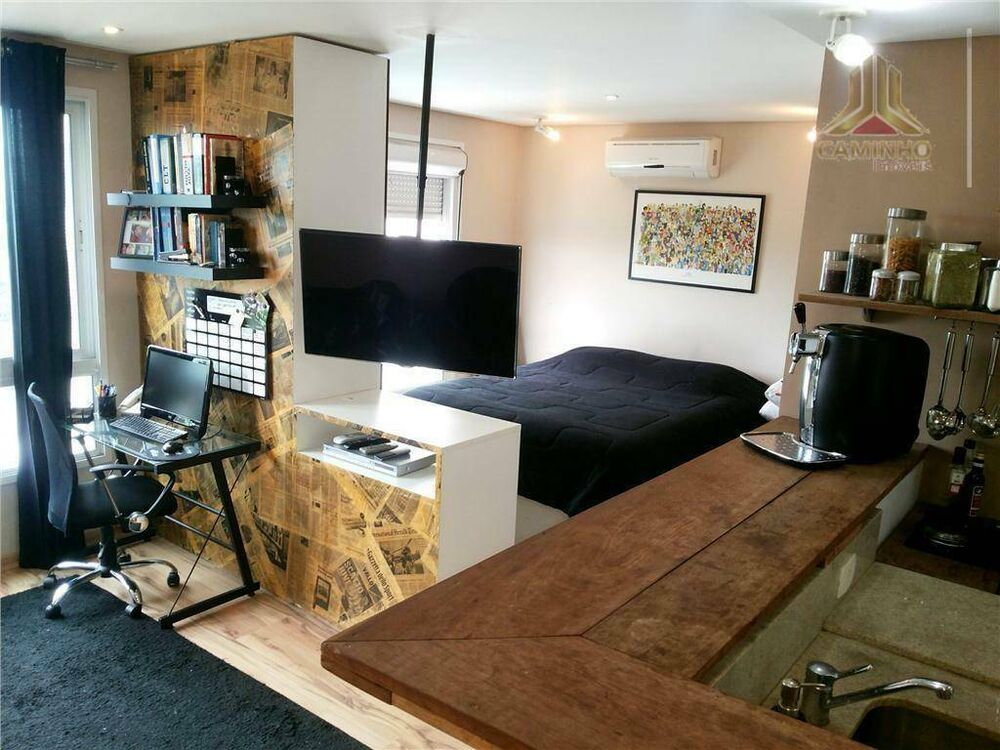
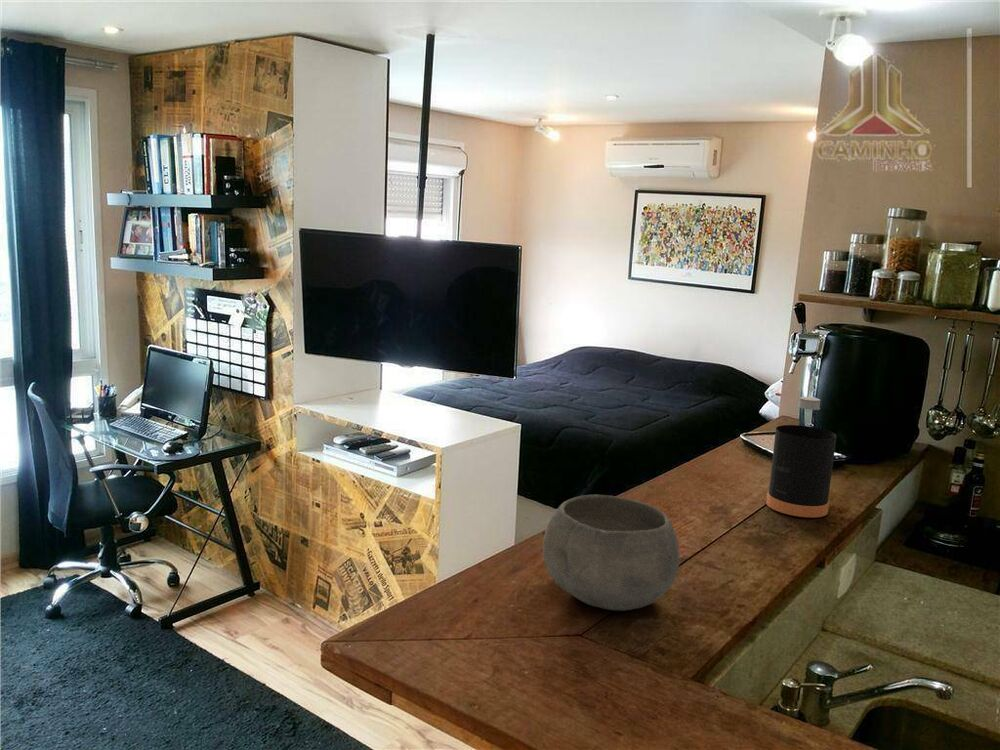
+ bottle (803, 453)
+ bowl (610, 553)
